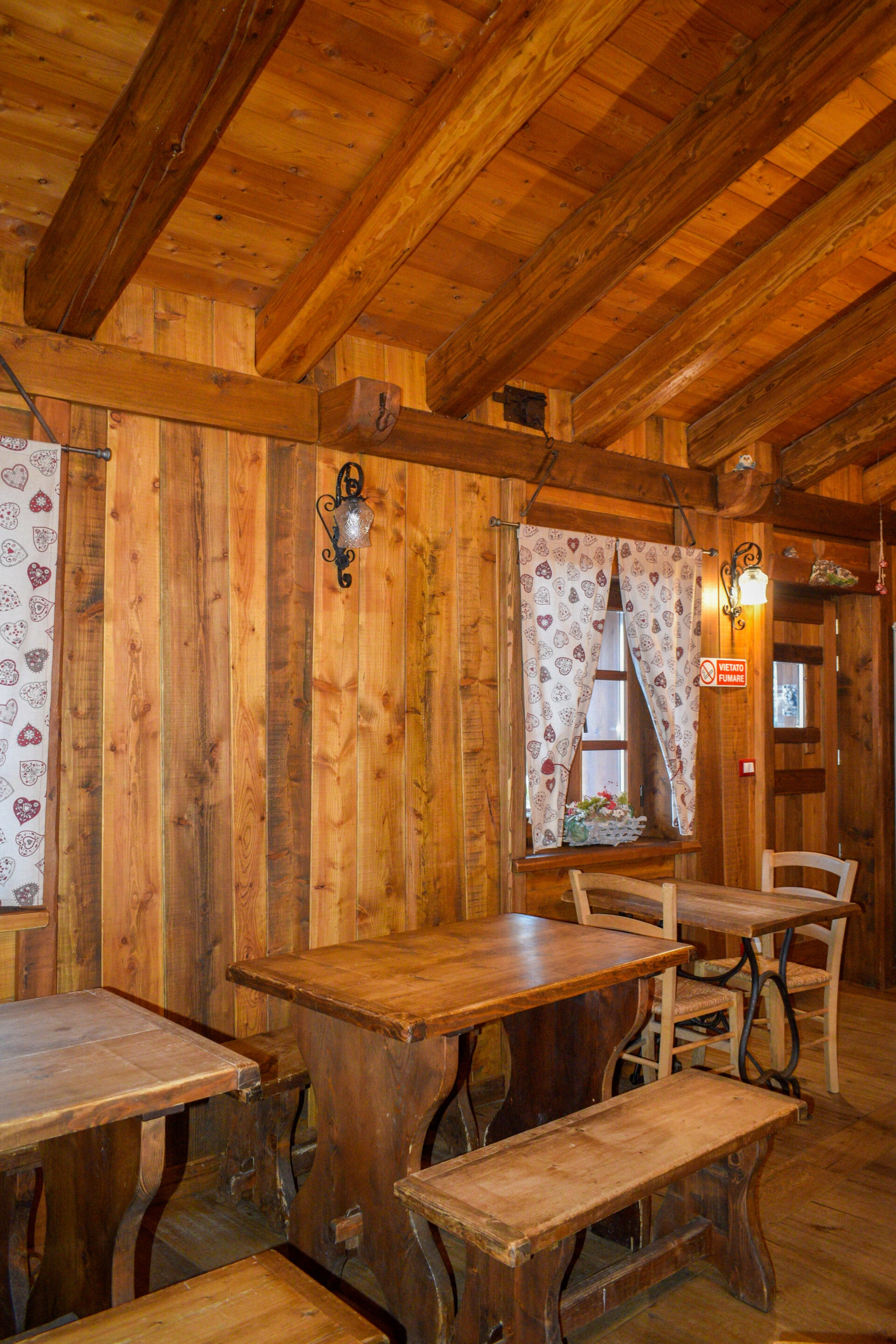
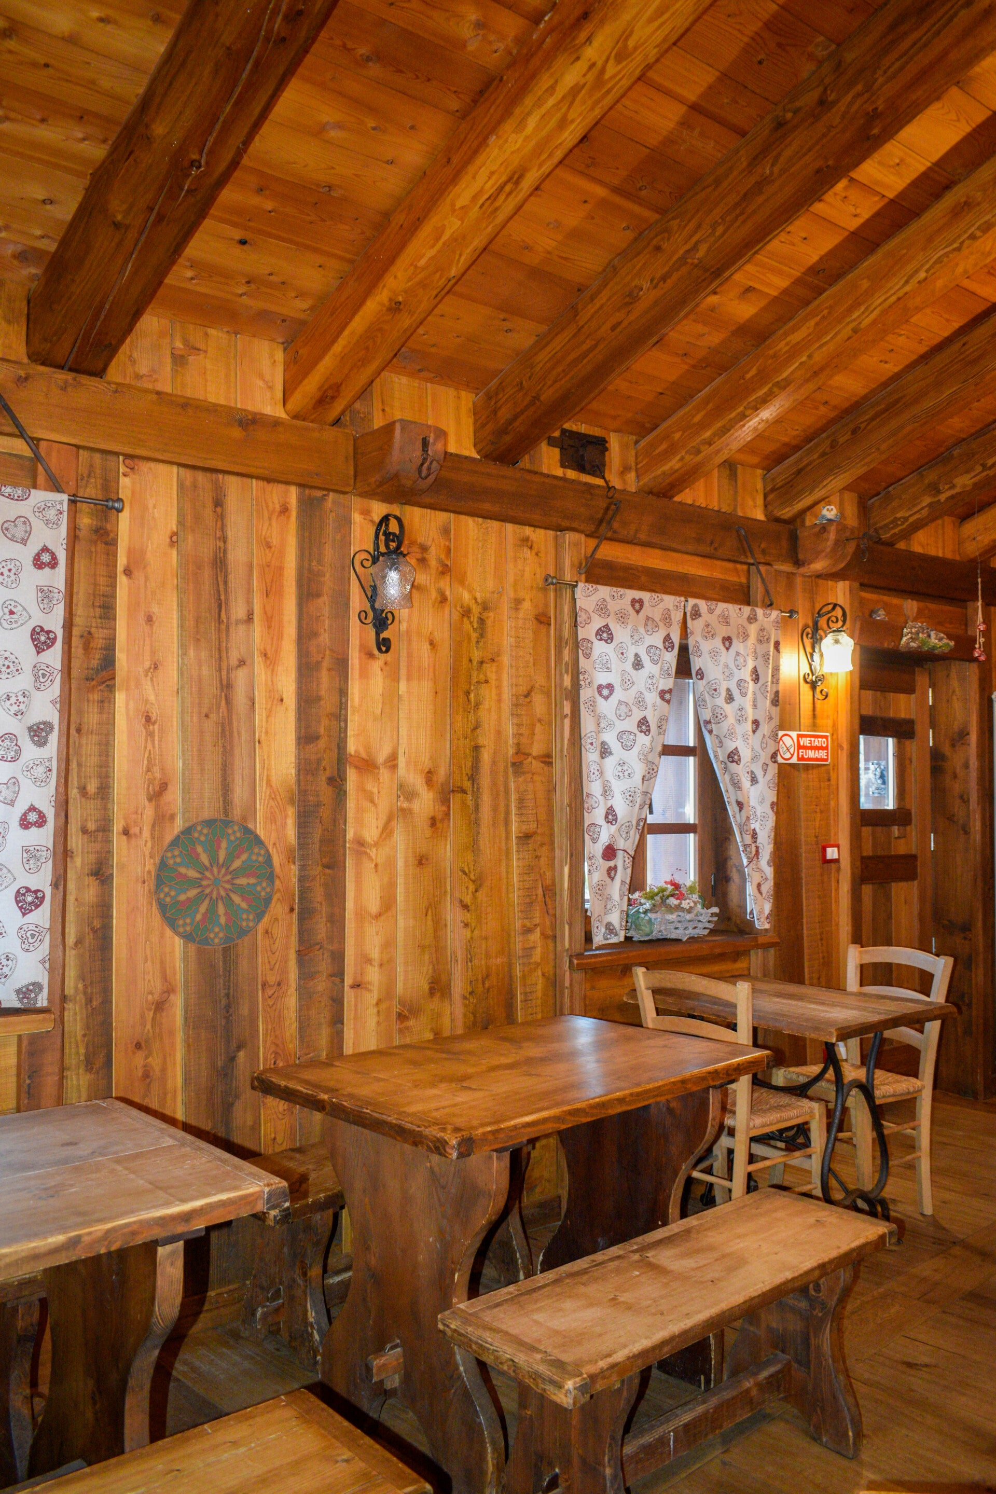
+ decorative plate (217, 882)
